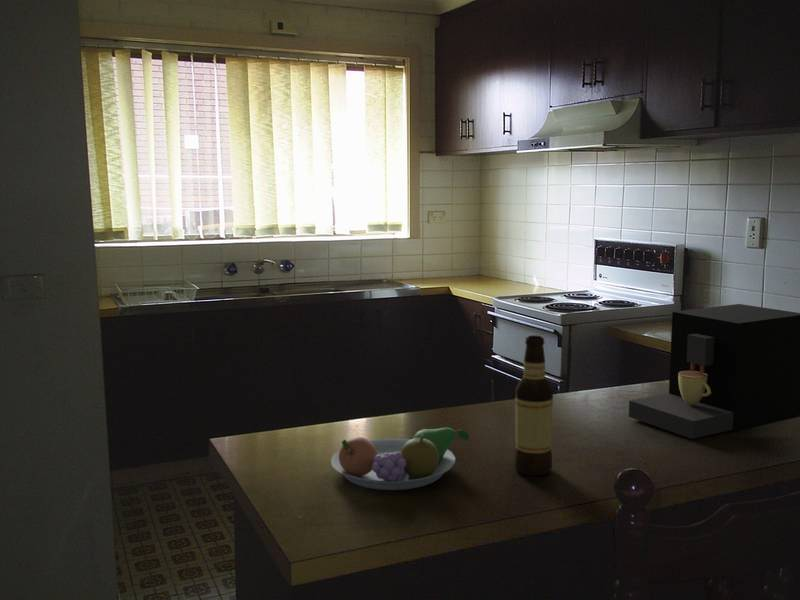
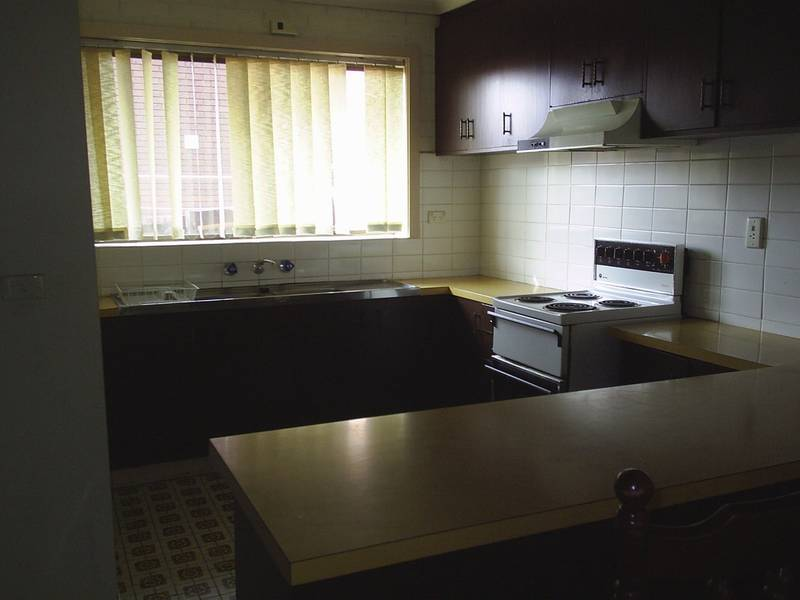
- bottle (533, 403)
- coffee maker (717, 367)
- fruit bowl (398, 447)
